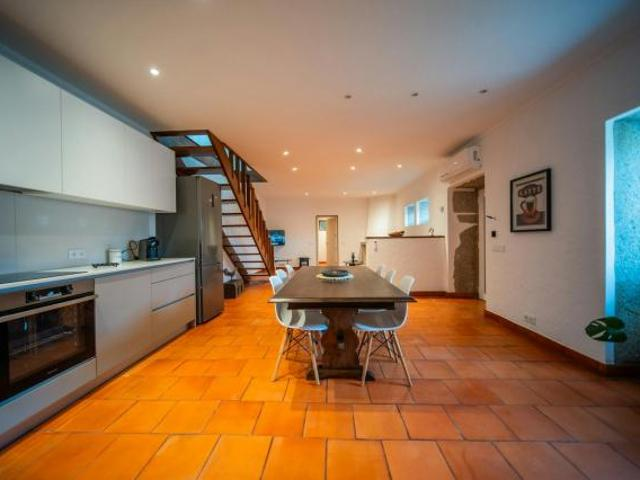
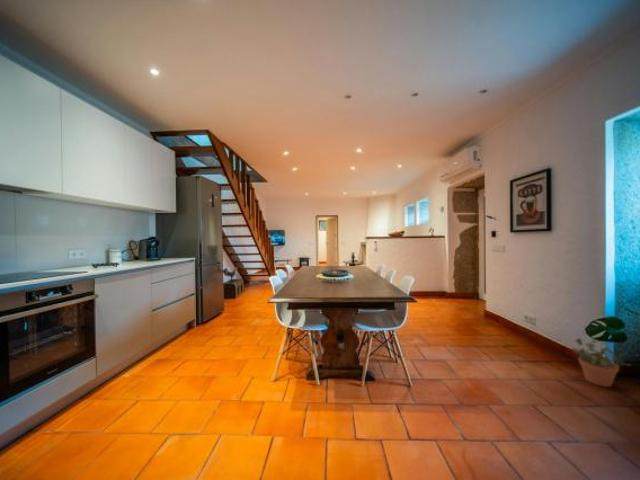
+ potted plant (602, 363)
